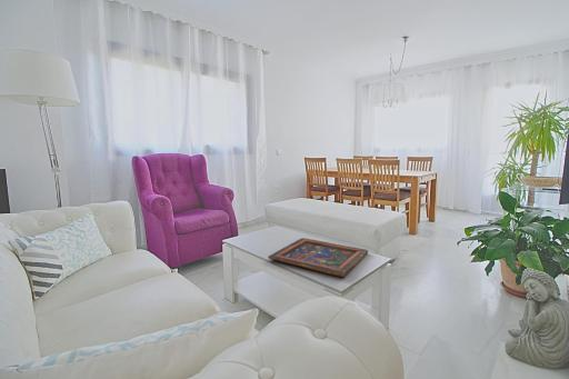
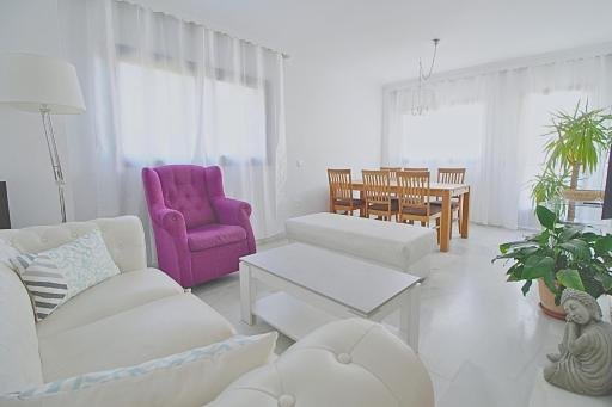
- painted panel (319, 255)
